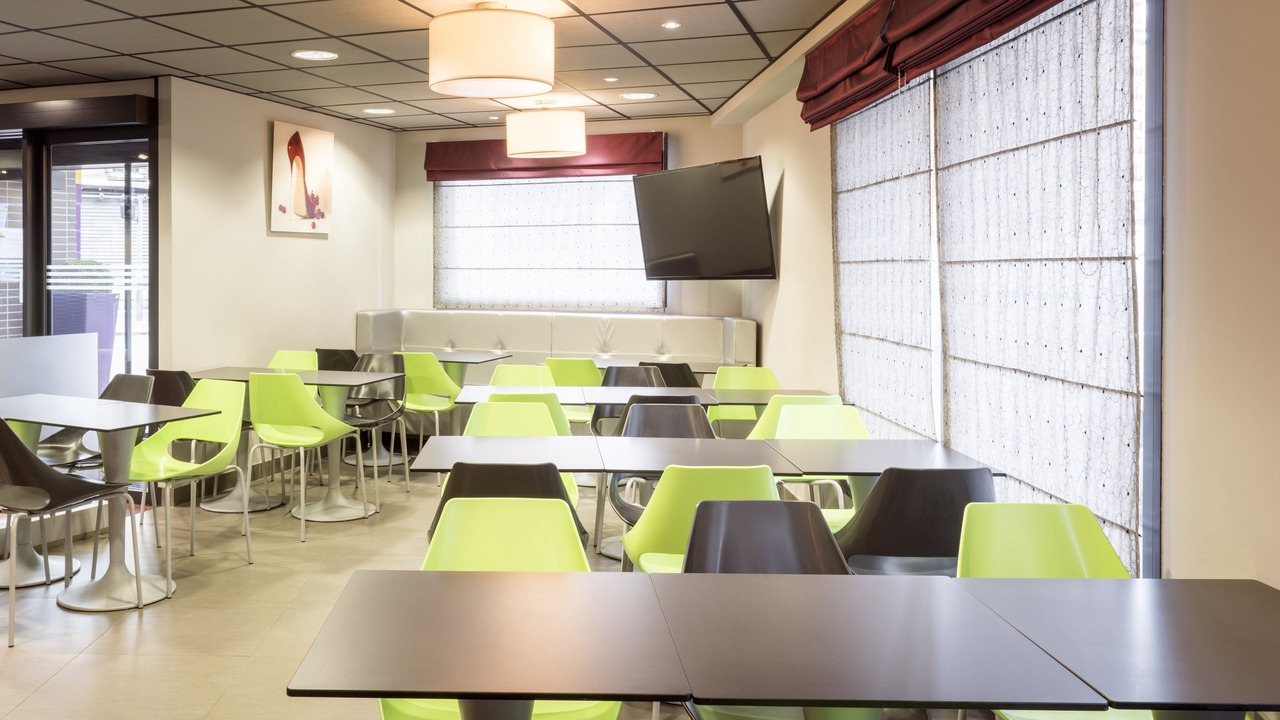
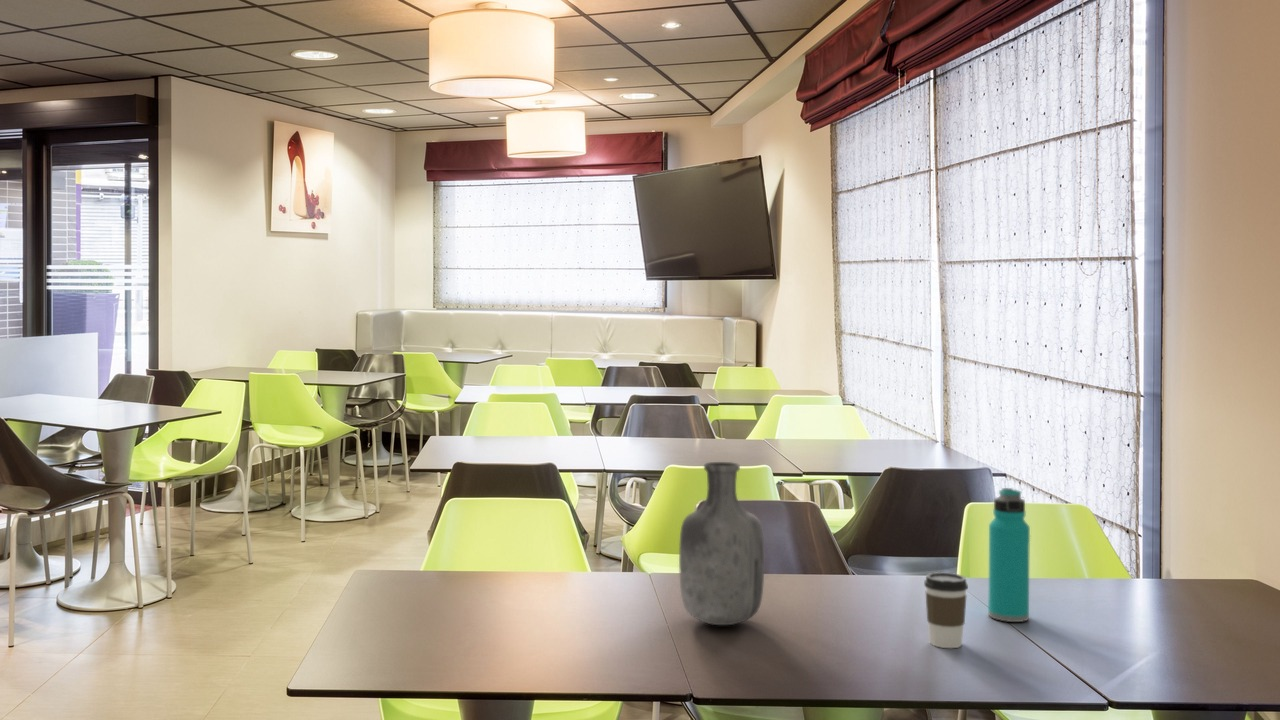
+ water bottle (1009, 552)
+ vase (721, 543)
+ coffee cup (945, 610)
